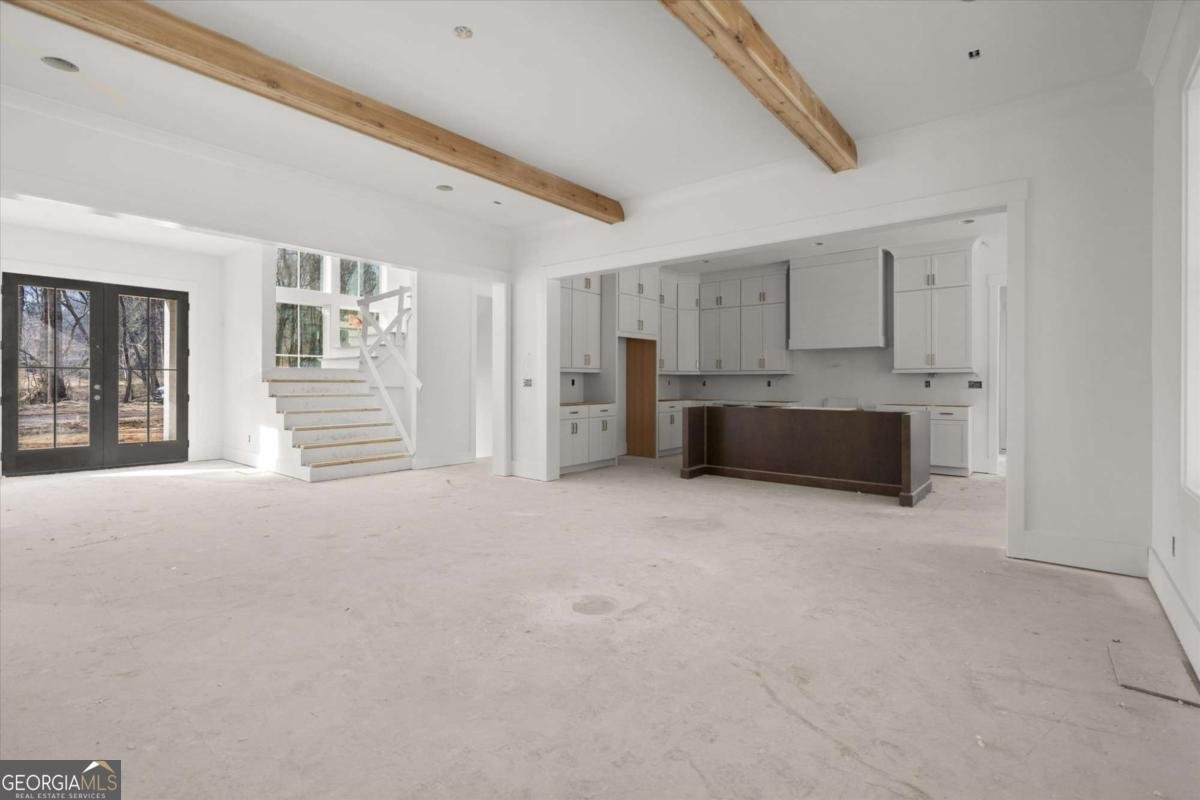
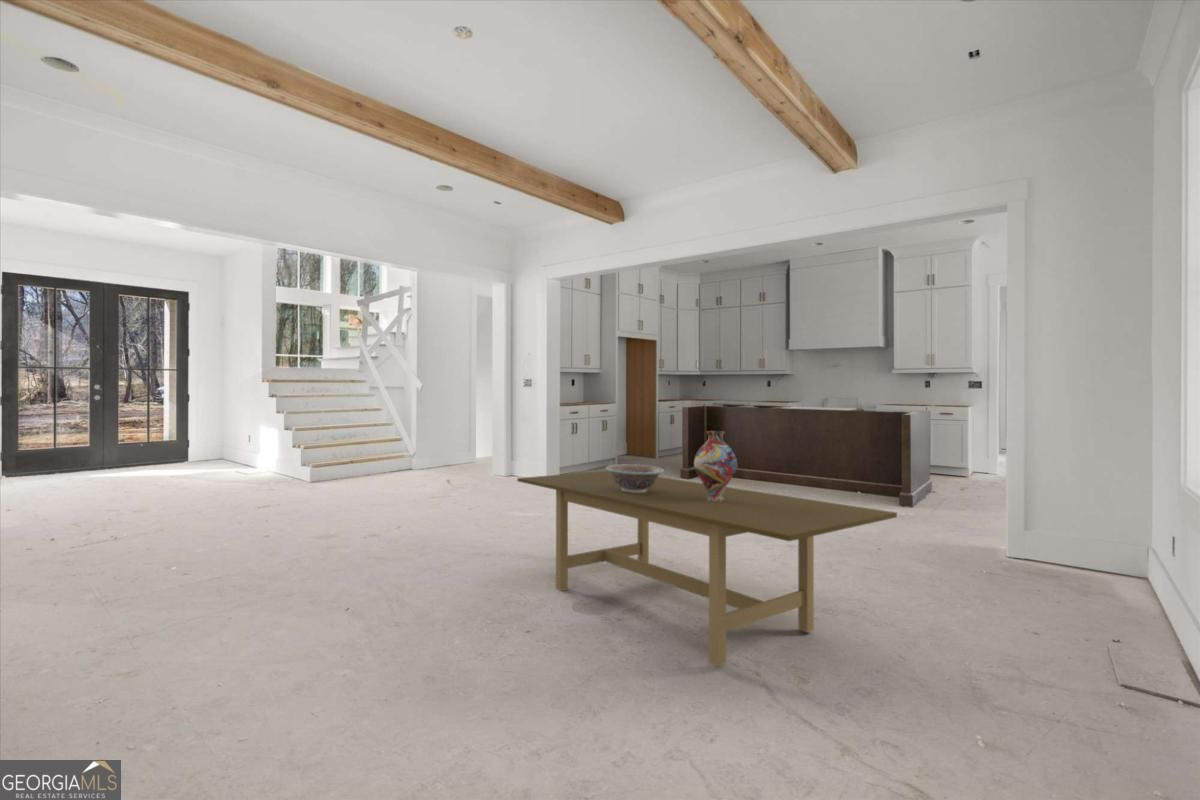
+ dining table (667, 569)
+ decorative bowl (634, 478)
+ vase (715, 465)
